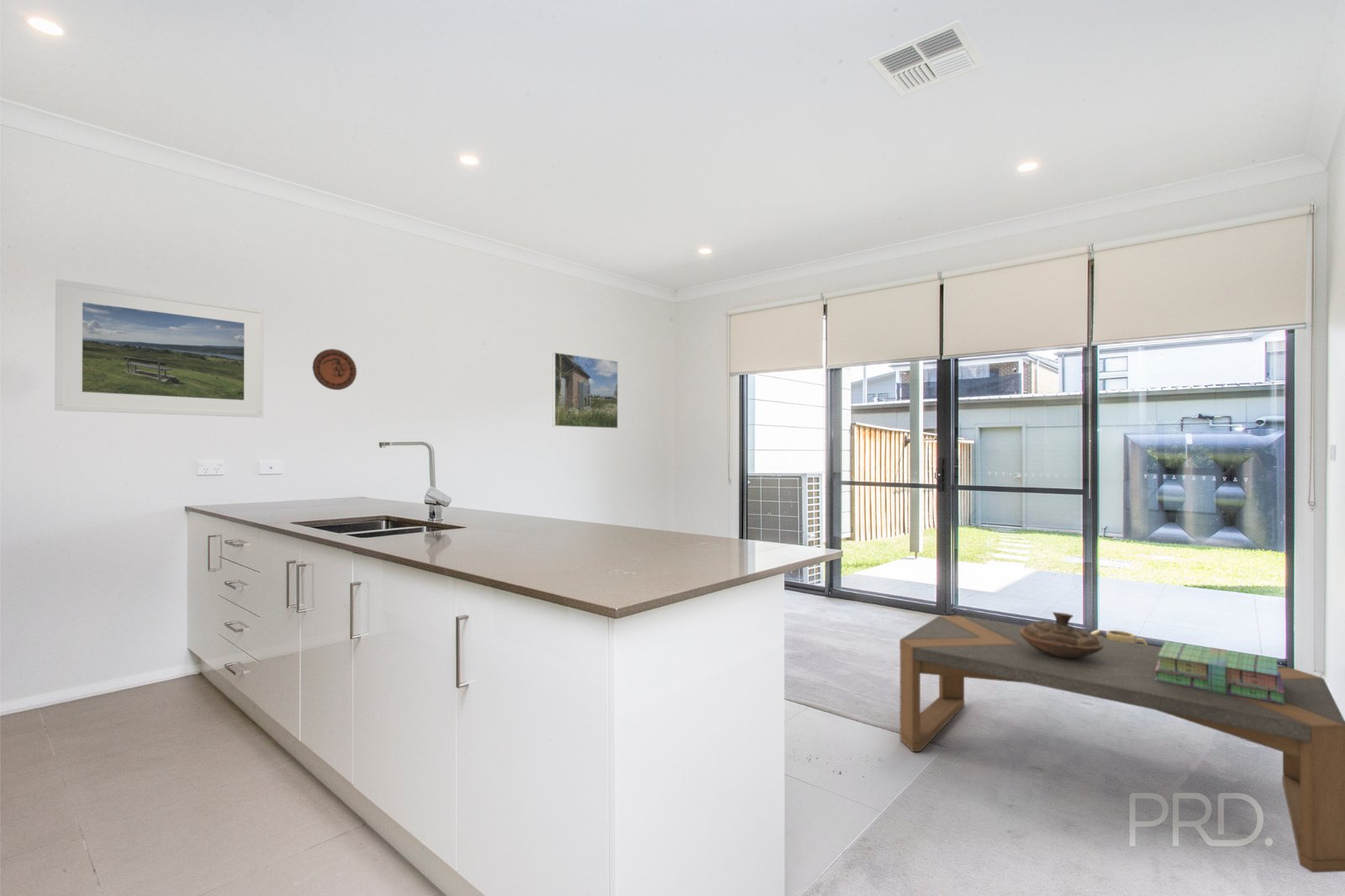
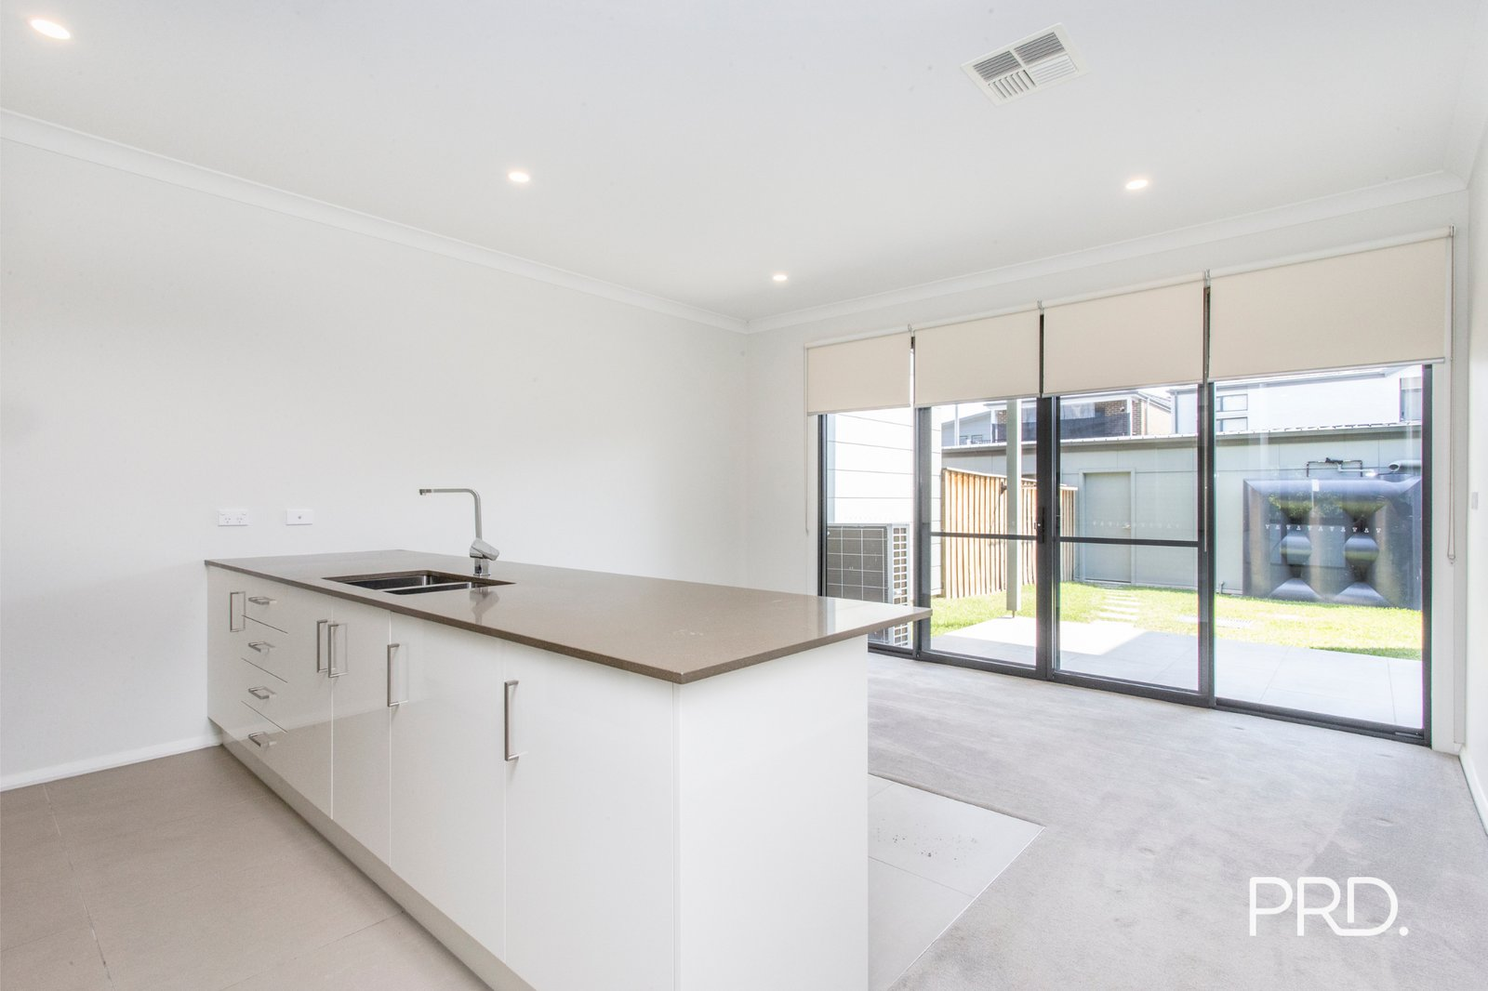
- decorative plate (335, 369)
- stack of books (1217, 668)
- decorative bowl (1059, 633)
- coffee table (1094, 697)
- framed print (169, 355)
- watering can (1118, 640)
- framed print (586, 392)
